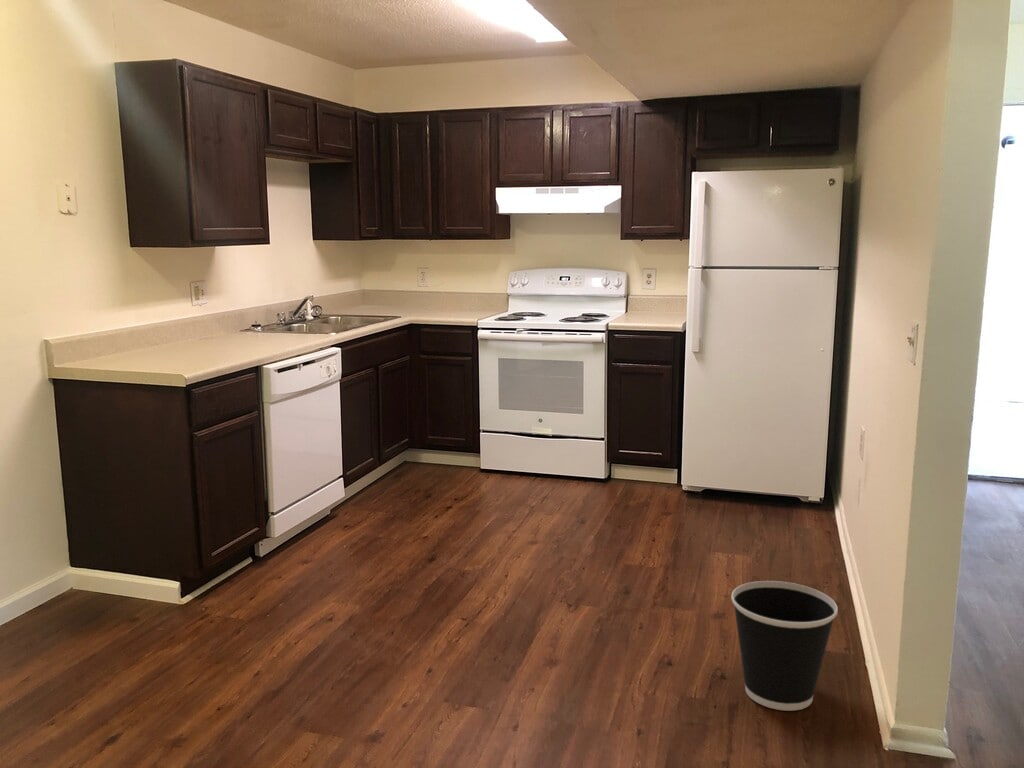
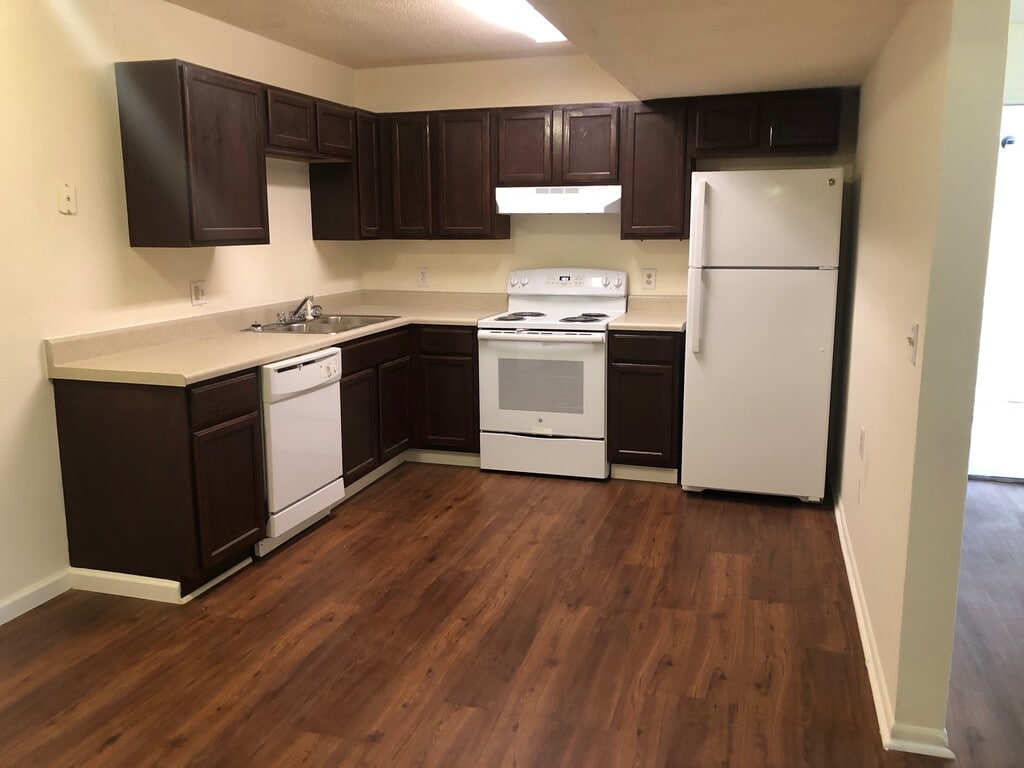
- wastebasket (781, 647)
